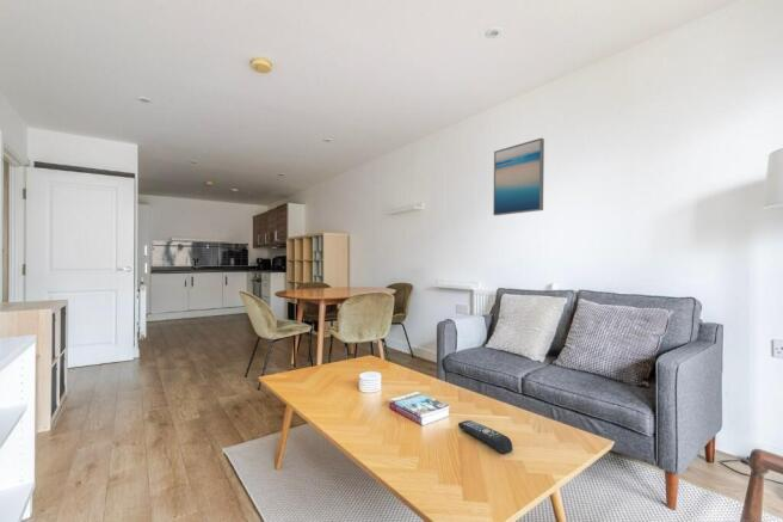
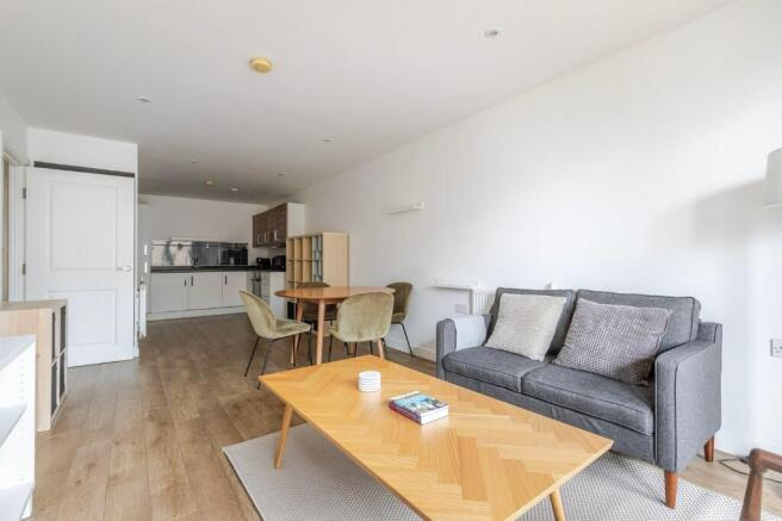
- remote control (483, 434)
- wall art (517, 179)
